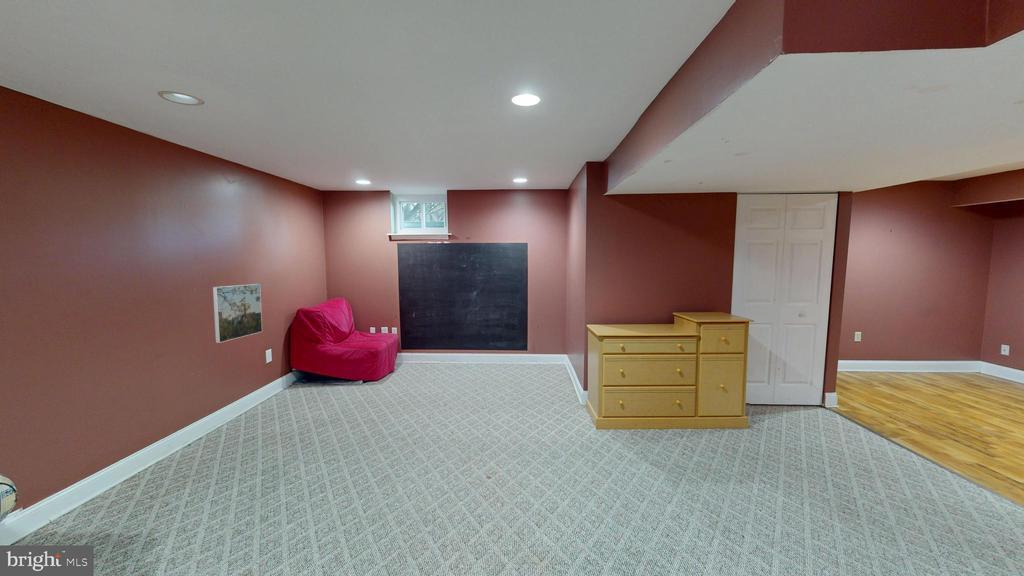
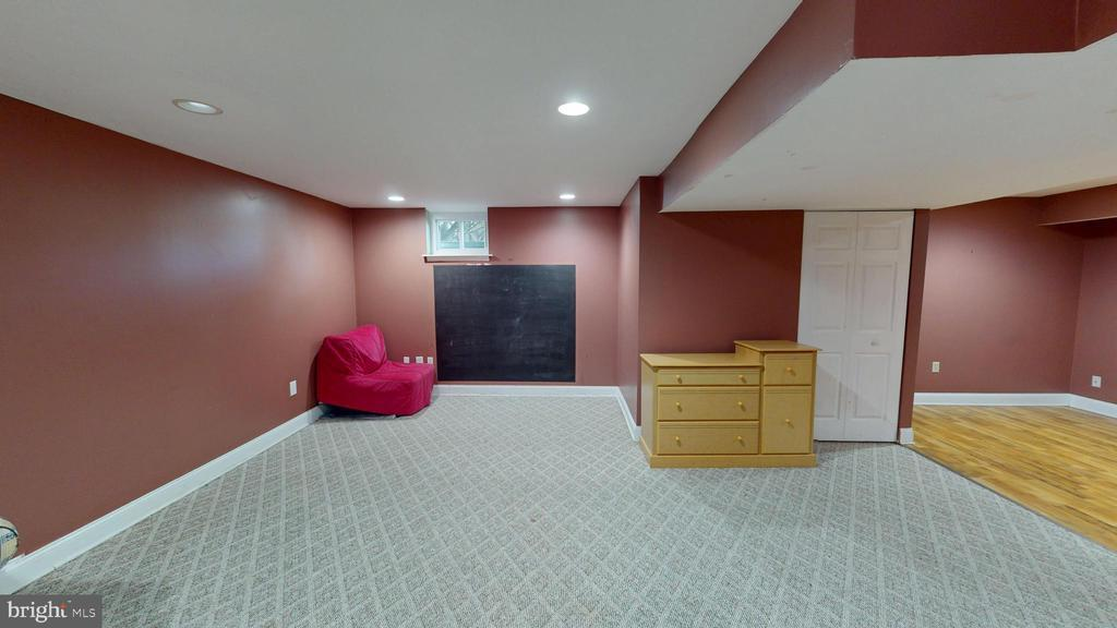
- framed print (239, 311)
